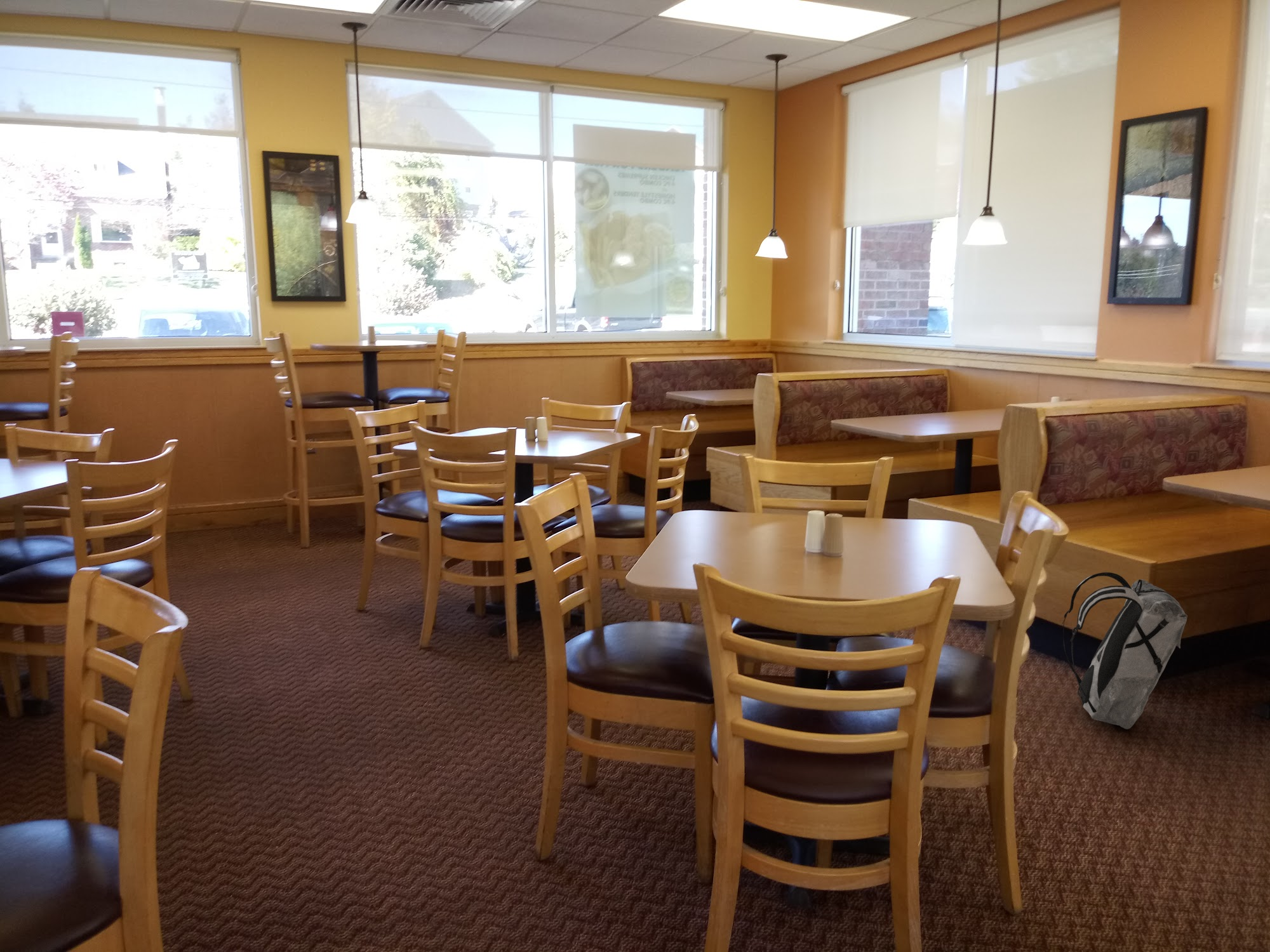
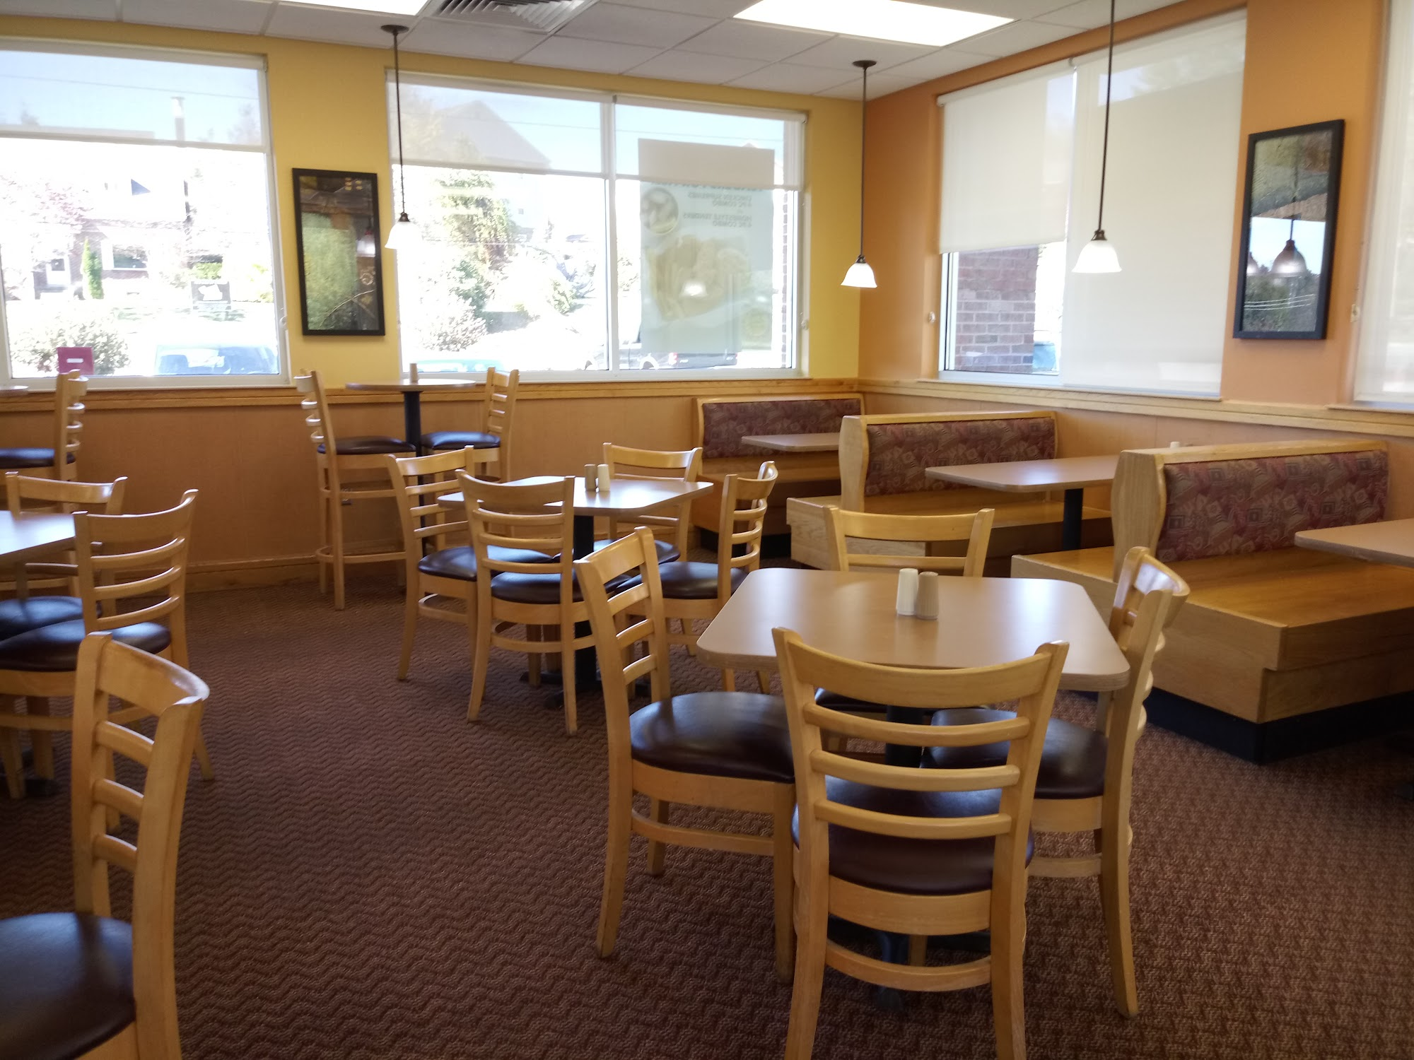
- backpack (1120, 648)
